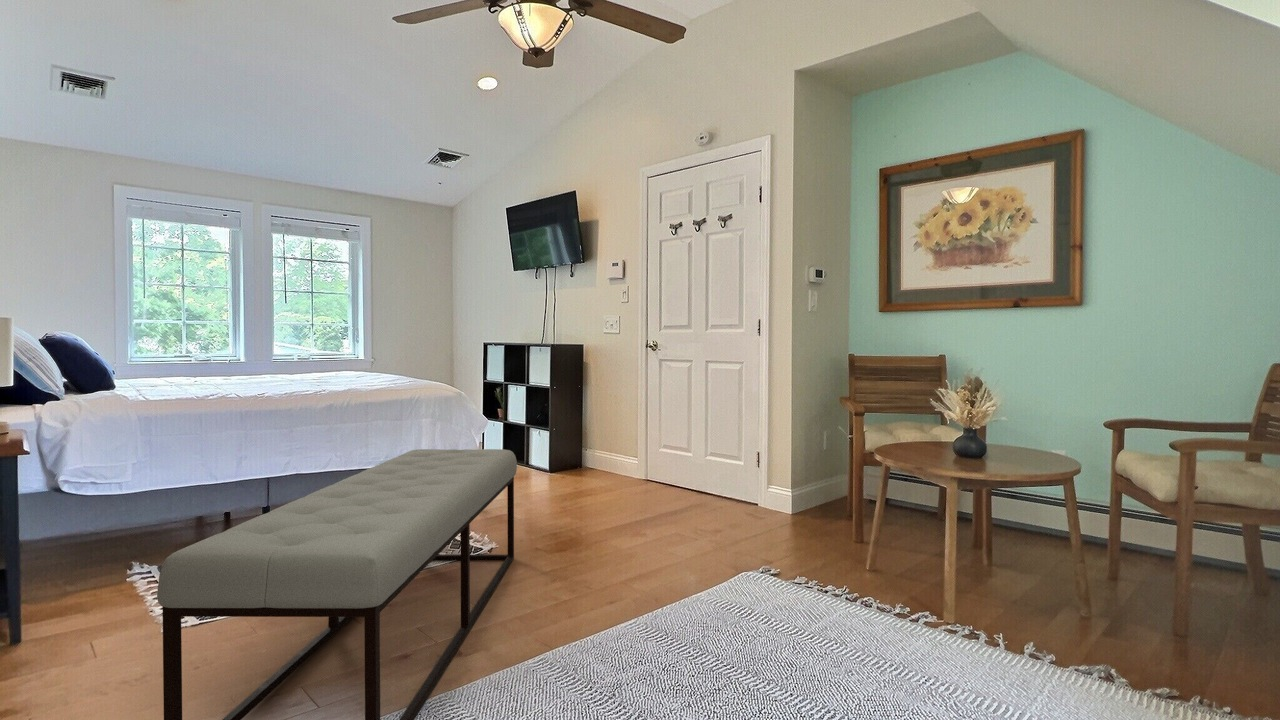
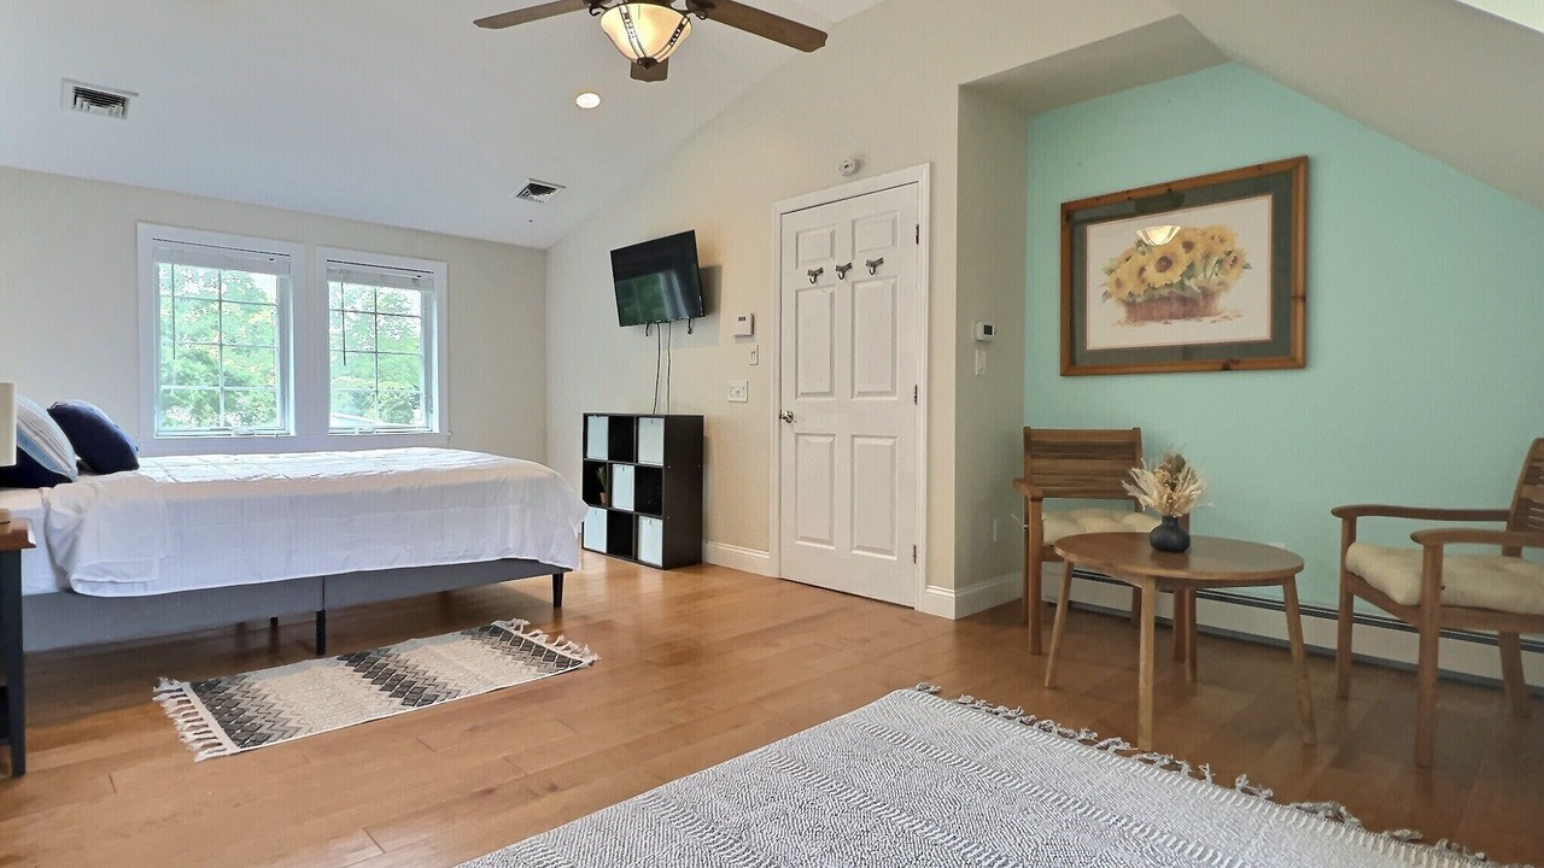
- bench (399, 557)
